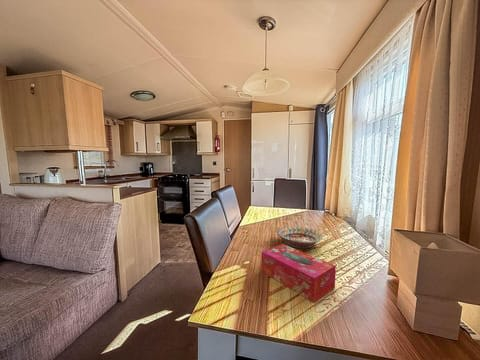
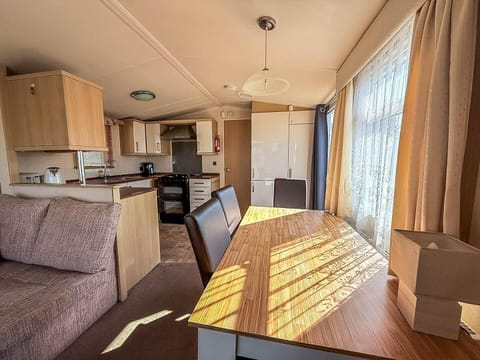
- decorative bowl (299, 239)
- tissue box (295, 268)
